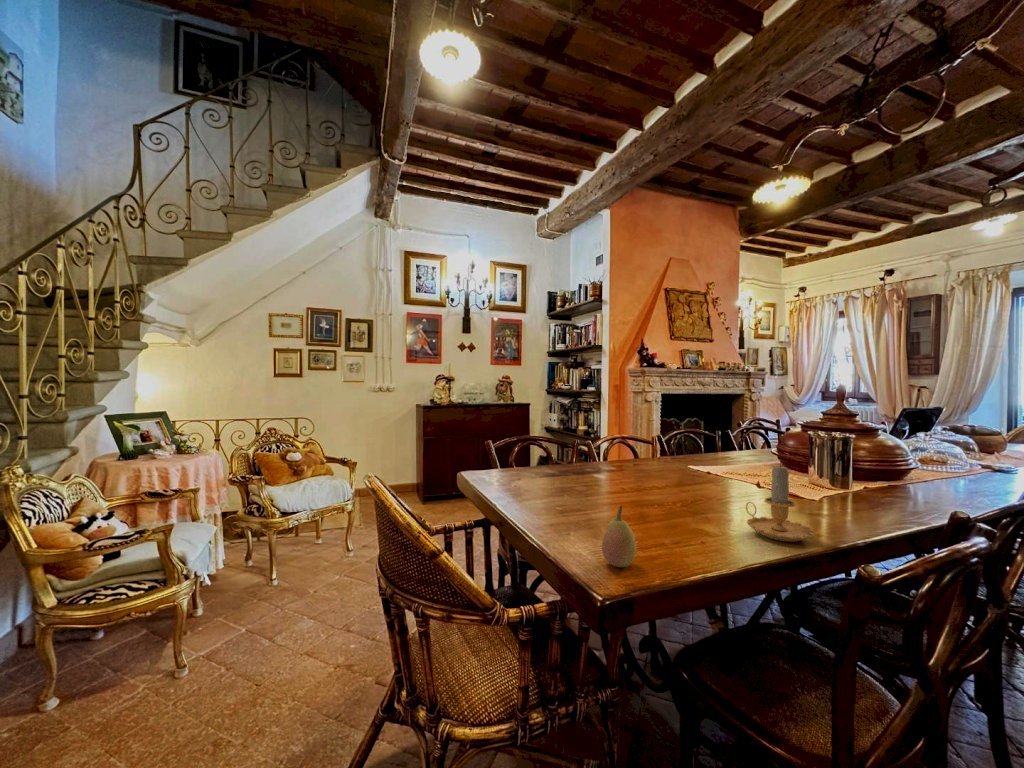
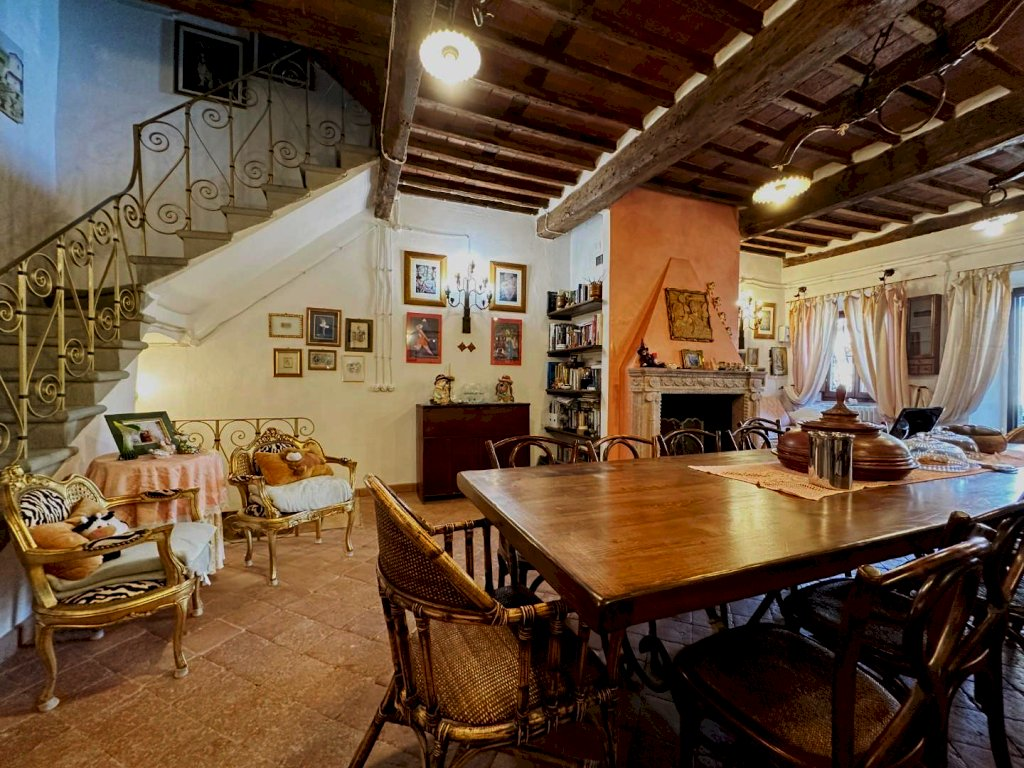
- fruit (618, 535)
- candle (773, 497)
